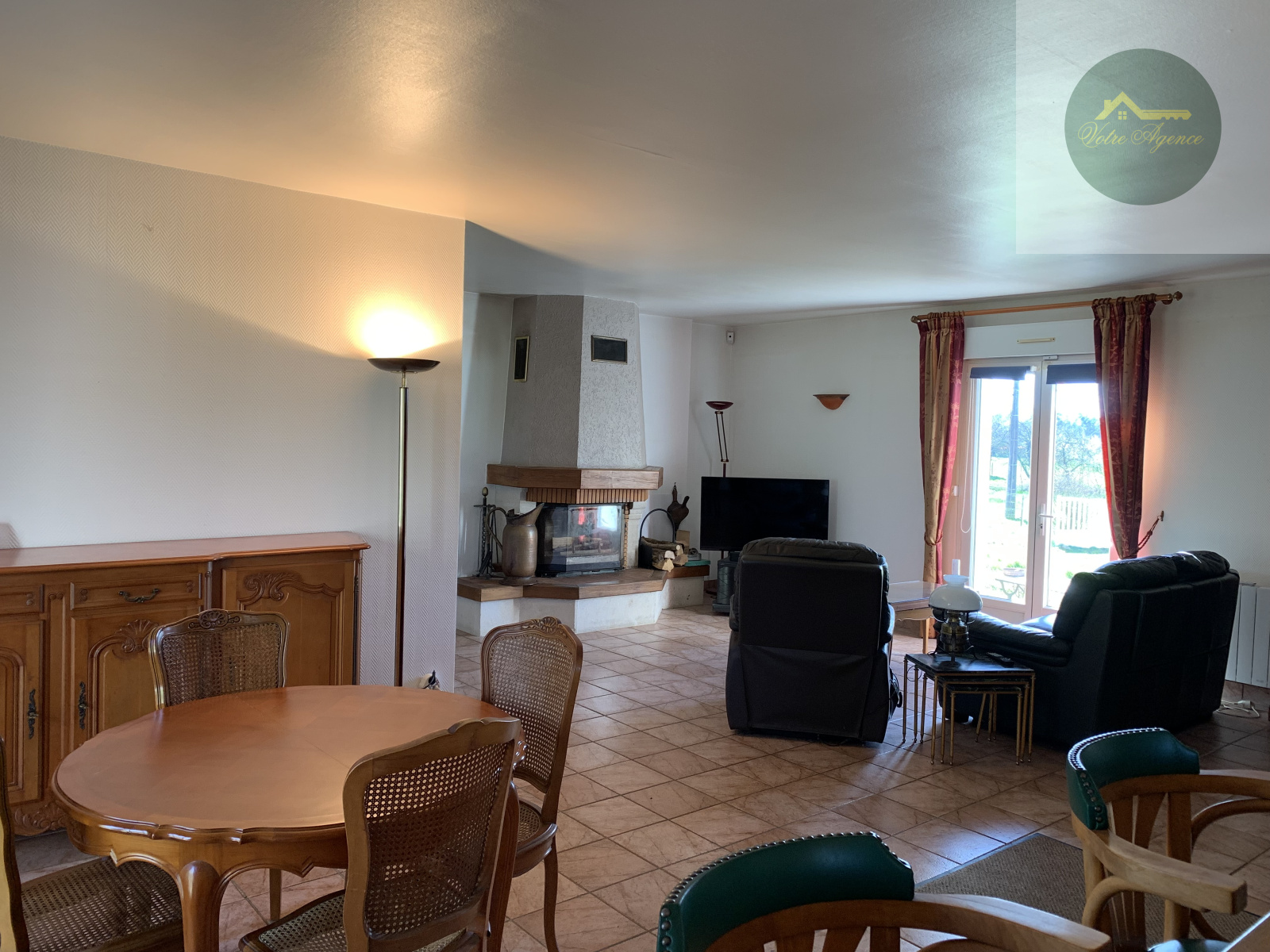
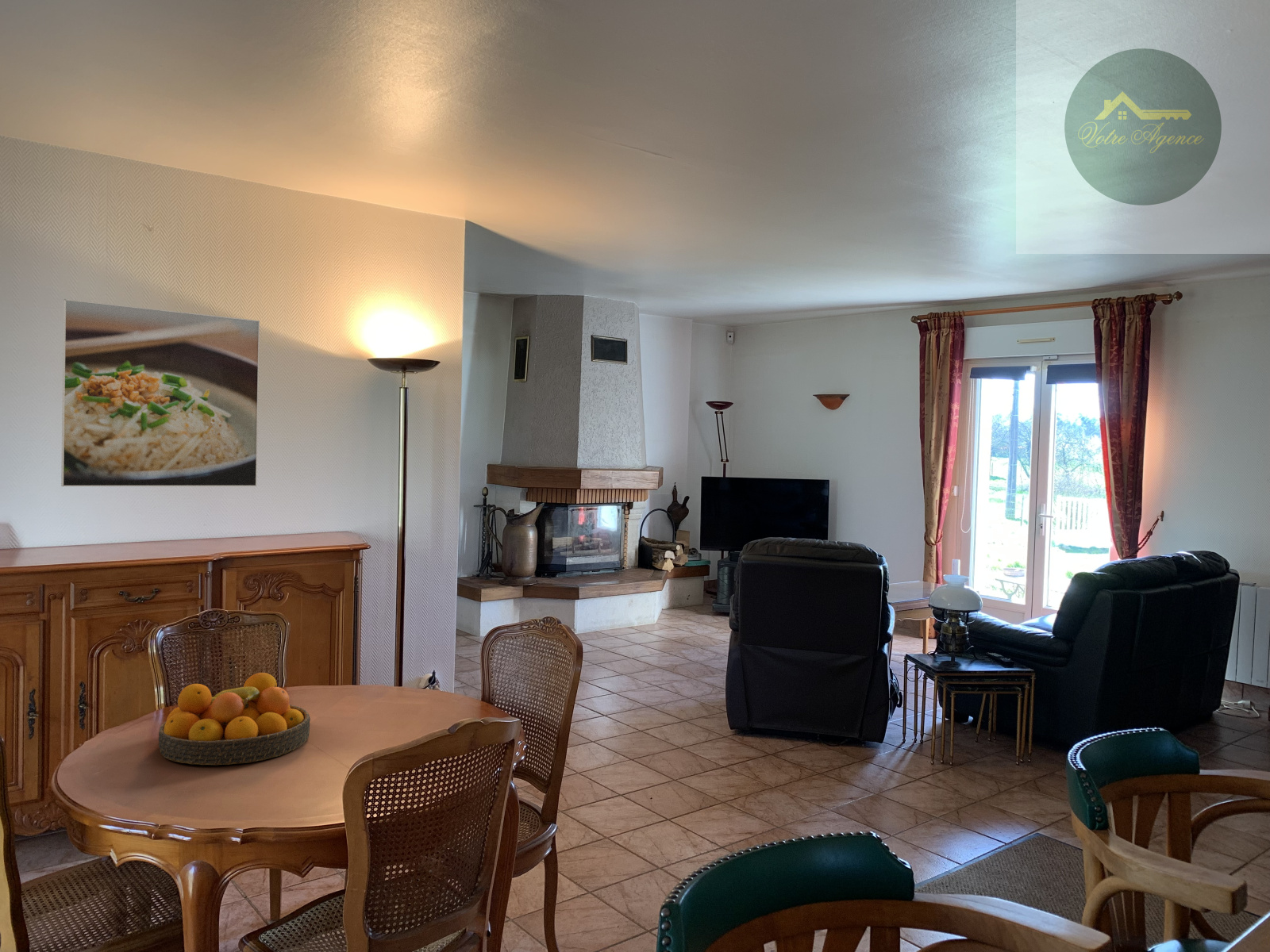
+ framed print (166, 398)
+ fruit bowl (237, 711)
